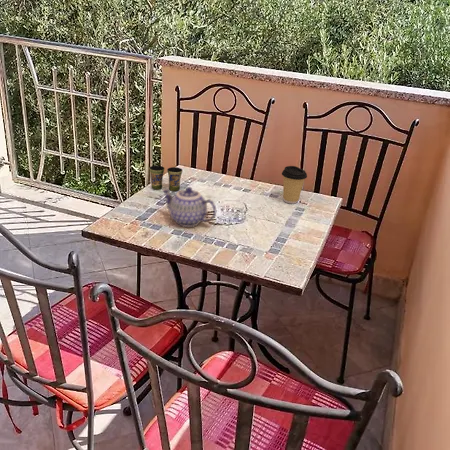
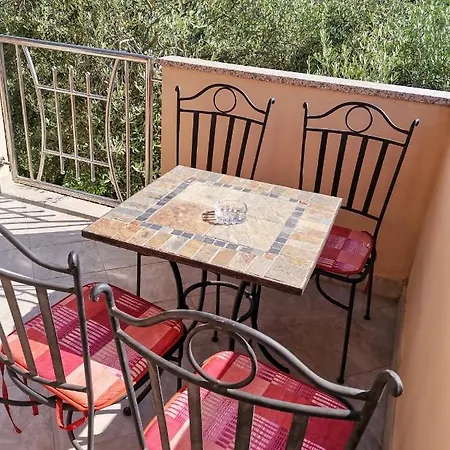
- teapot (188, 204)
- cup (162, 178)
- coffee cup (292, 185)
